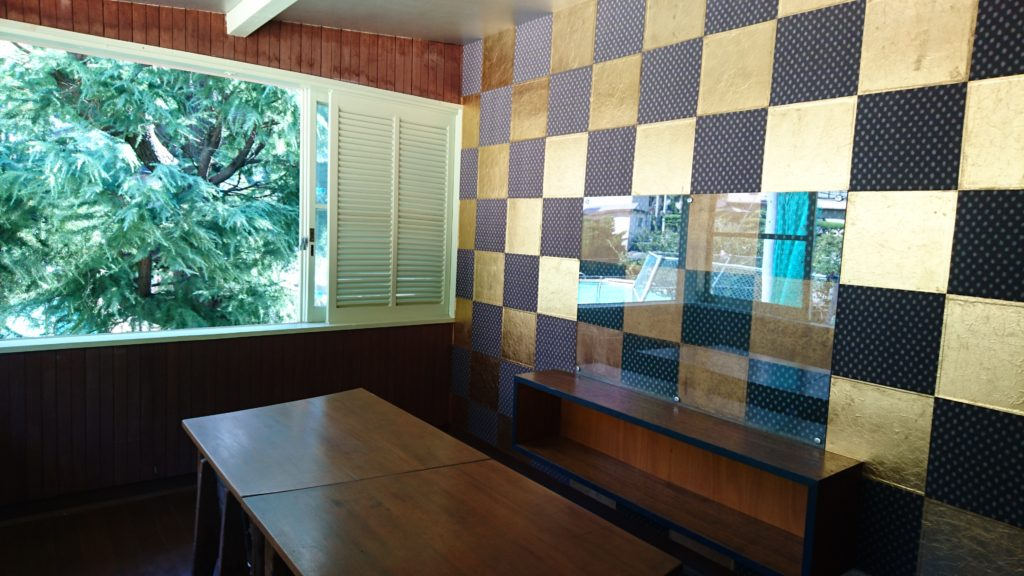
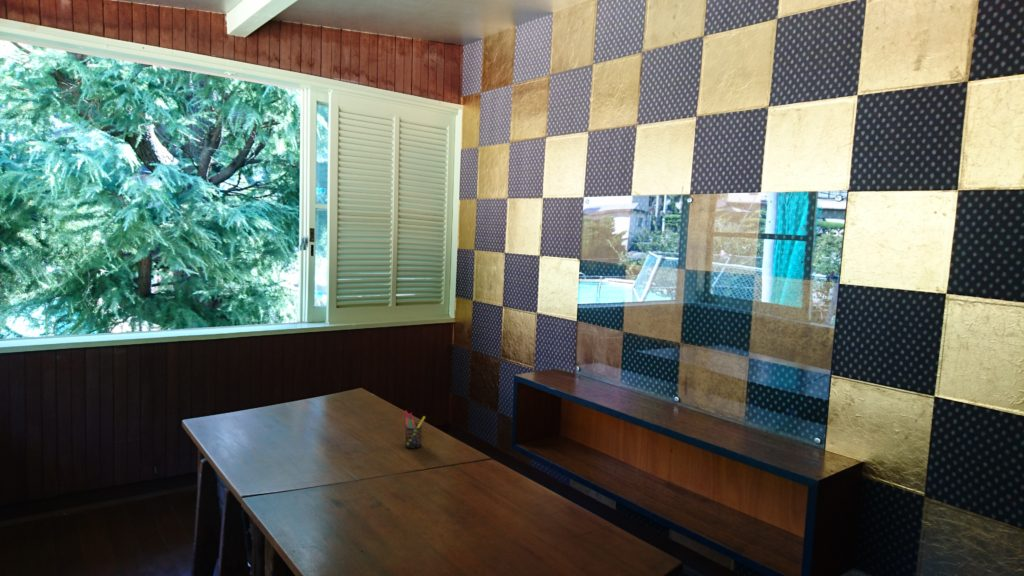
+ pen holder (412, 429)
